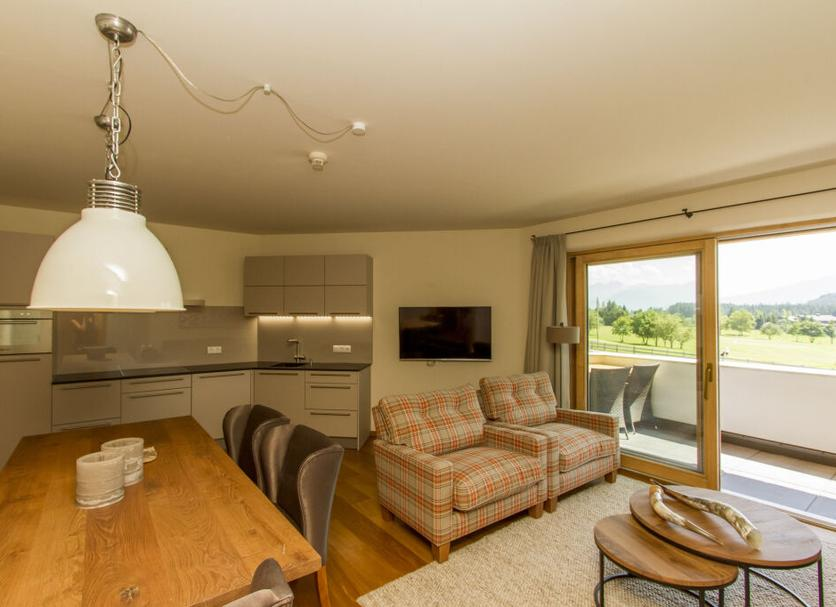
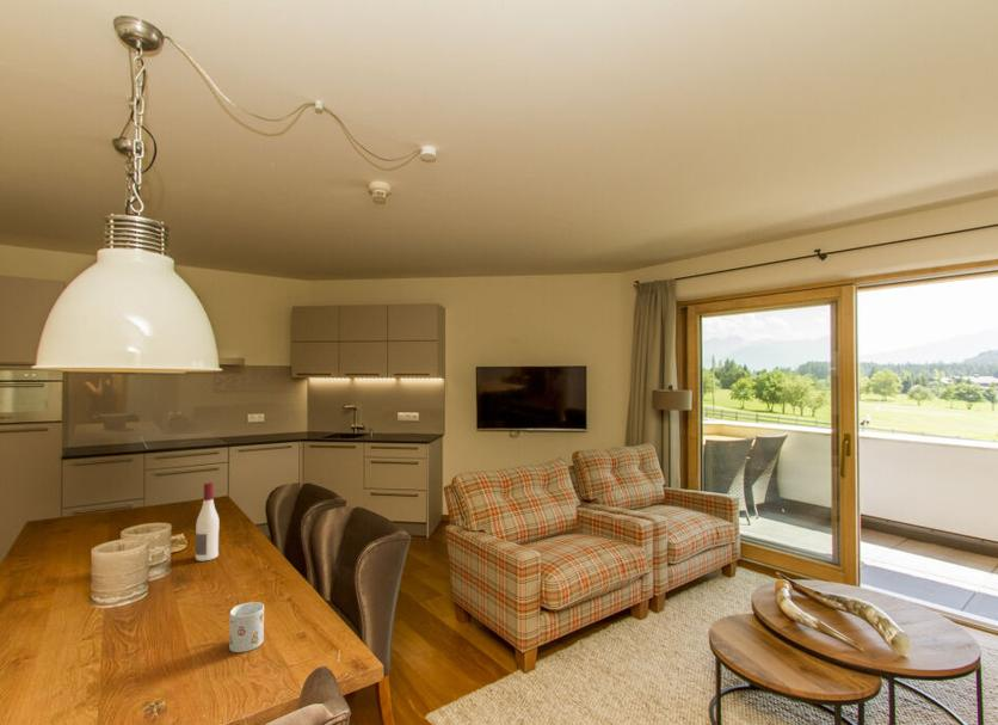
+ alcohol (208, 520)
+ mug (242, 623)
